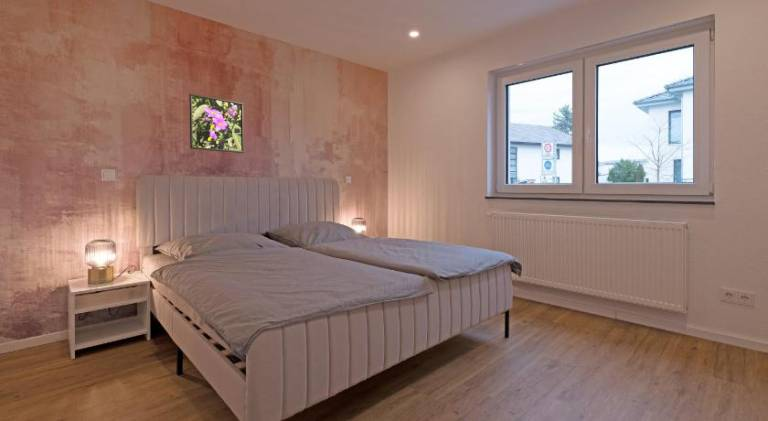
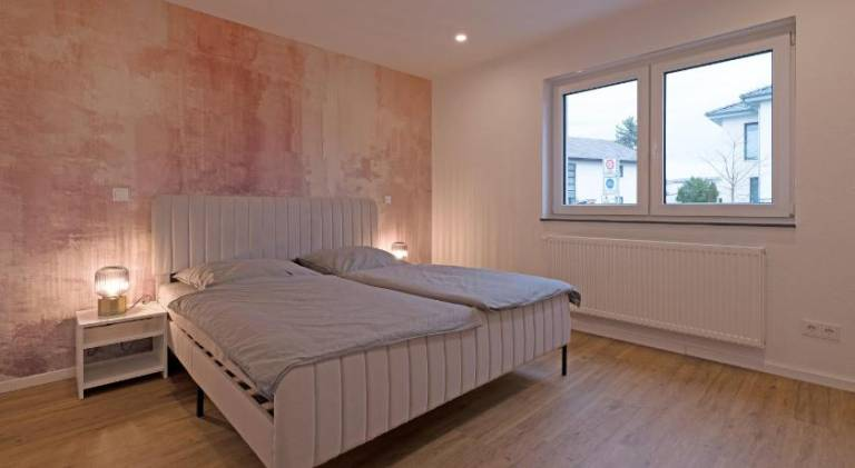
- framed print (217, 124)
